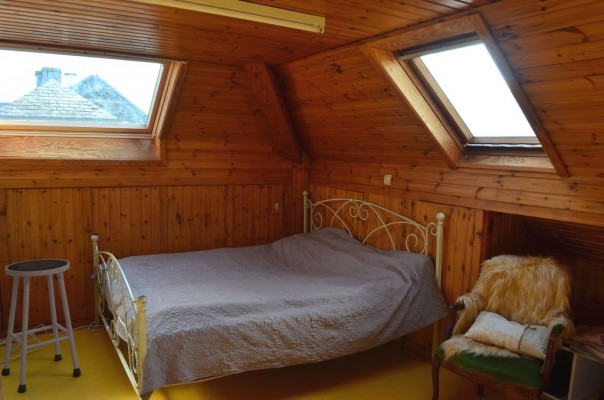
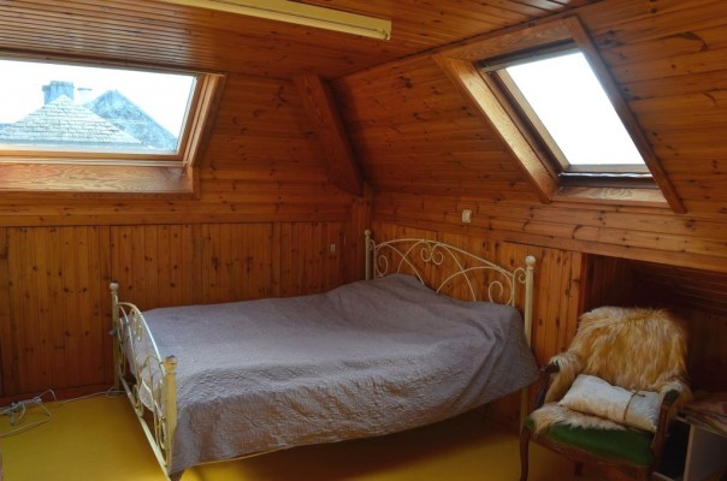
- stool (42, 327)
